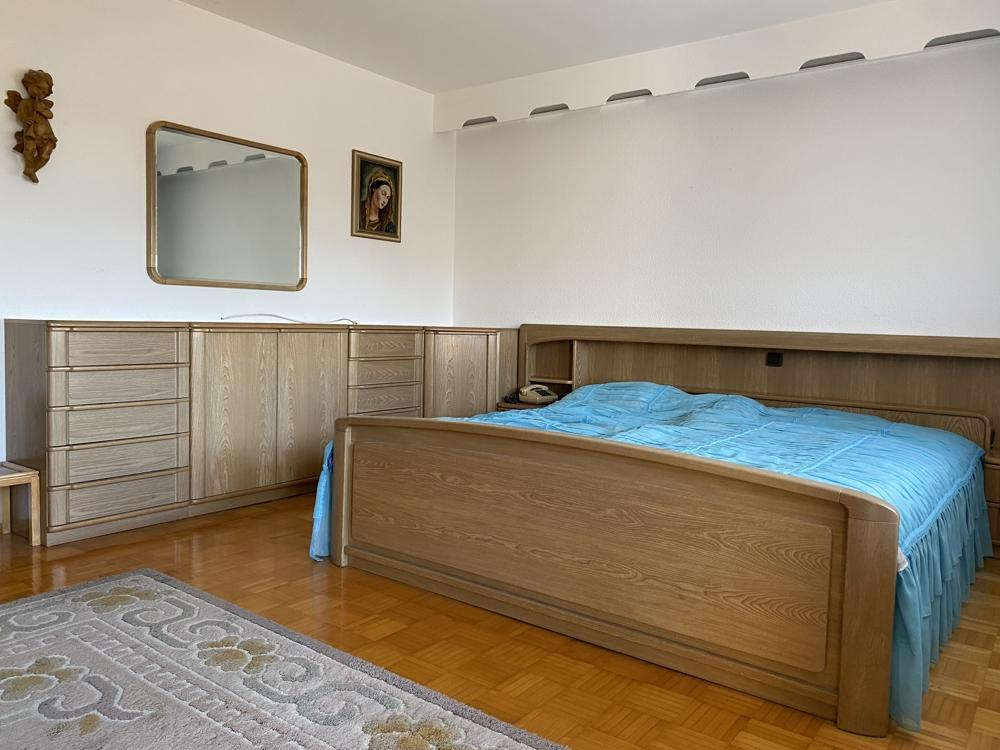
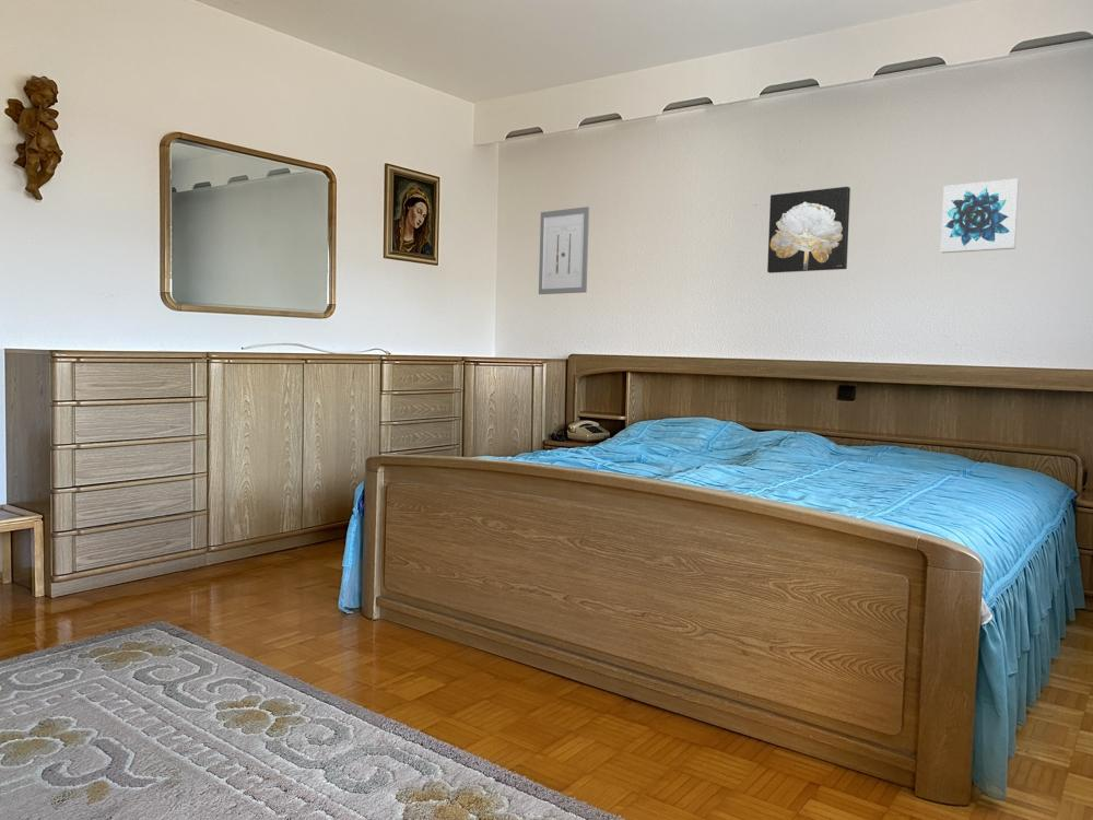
+ wall art (808, 231)
+ wall art (978, 216)
+ wall art (563, 251)
